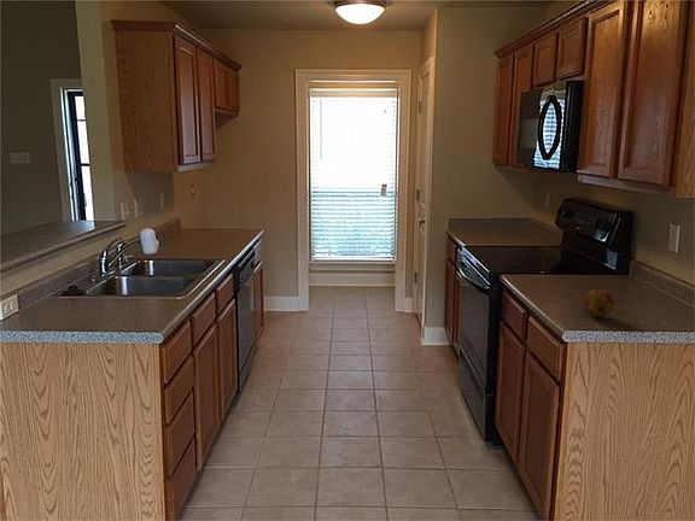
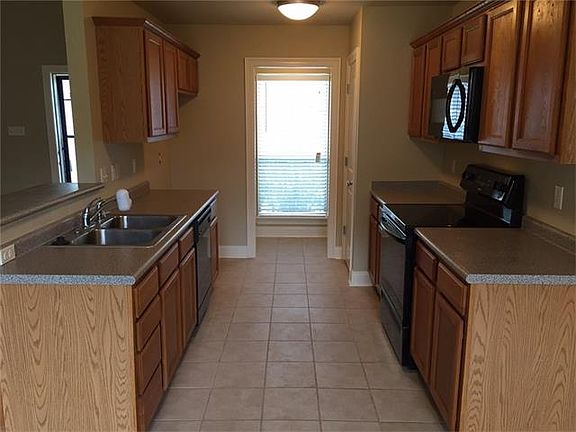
- fruit (598, 303)
